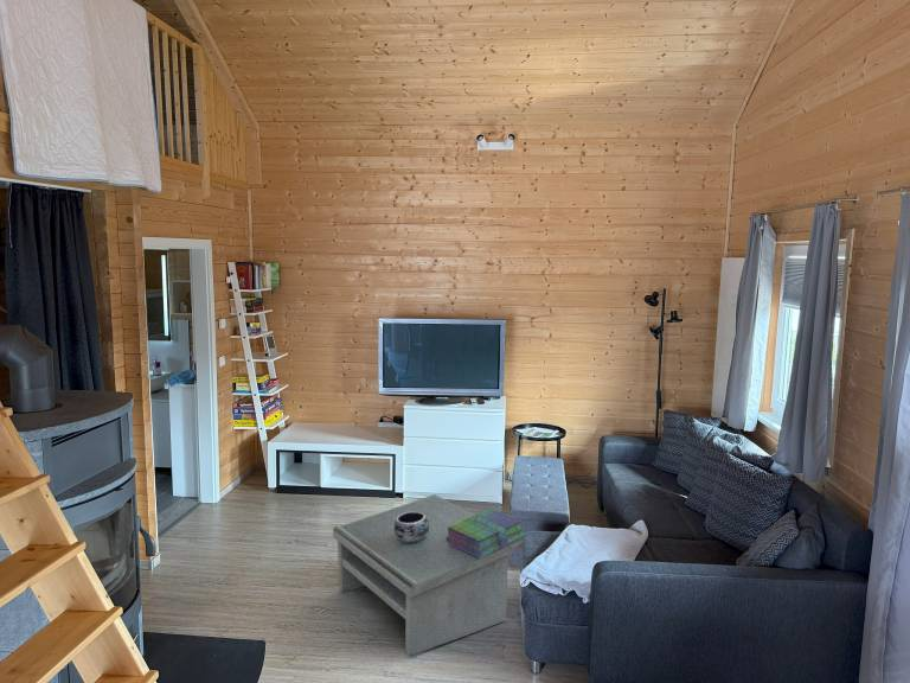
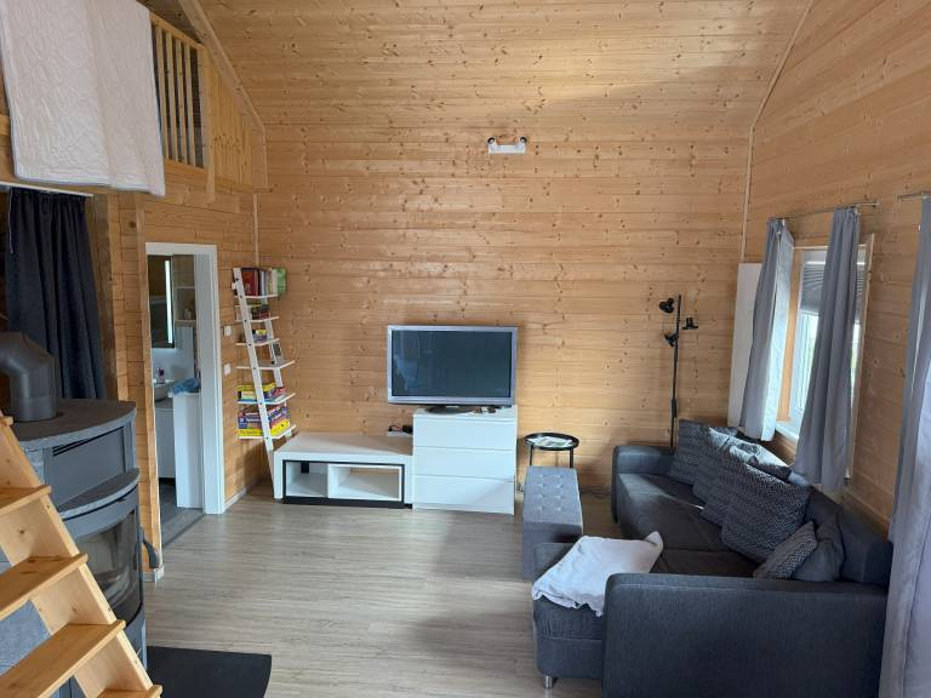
- stack of books (486, 534)
- decorative bowl (412, 524)
- coffee table (423, 564)
